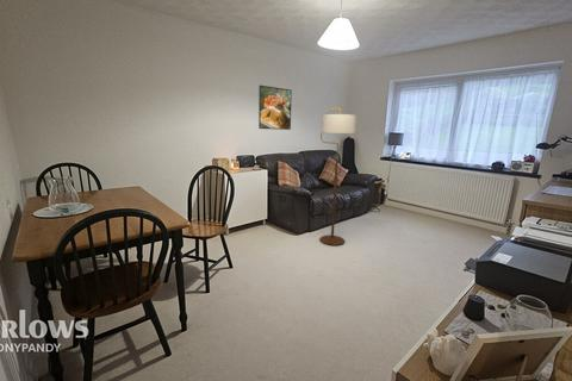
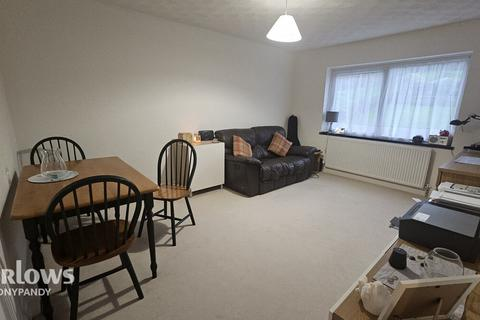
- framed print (275, 108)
- floor lamp (335, 176)
